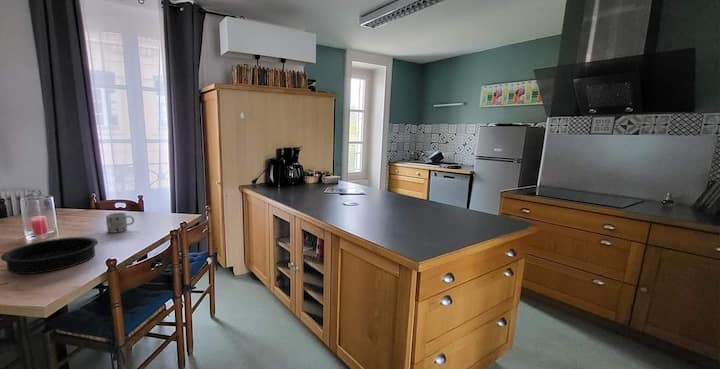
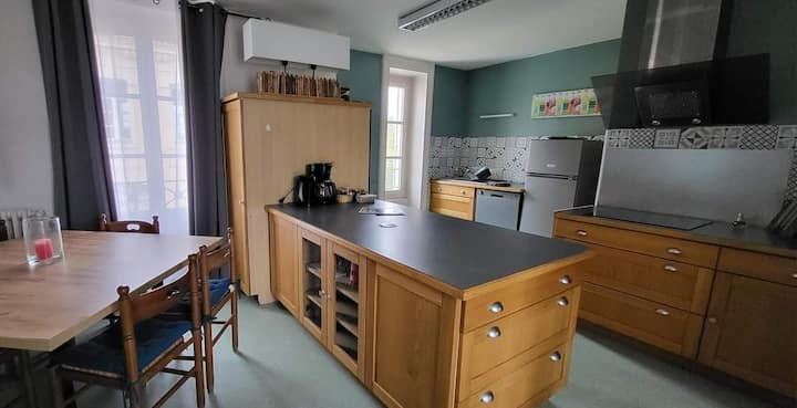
- mug (120, 222)
- baking pan (53, 254)
